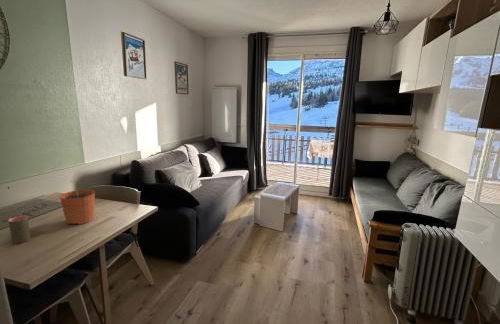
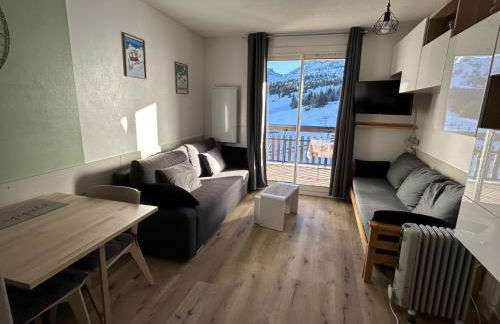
- cup (19, 229)
- plant pot (78, 200)
